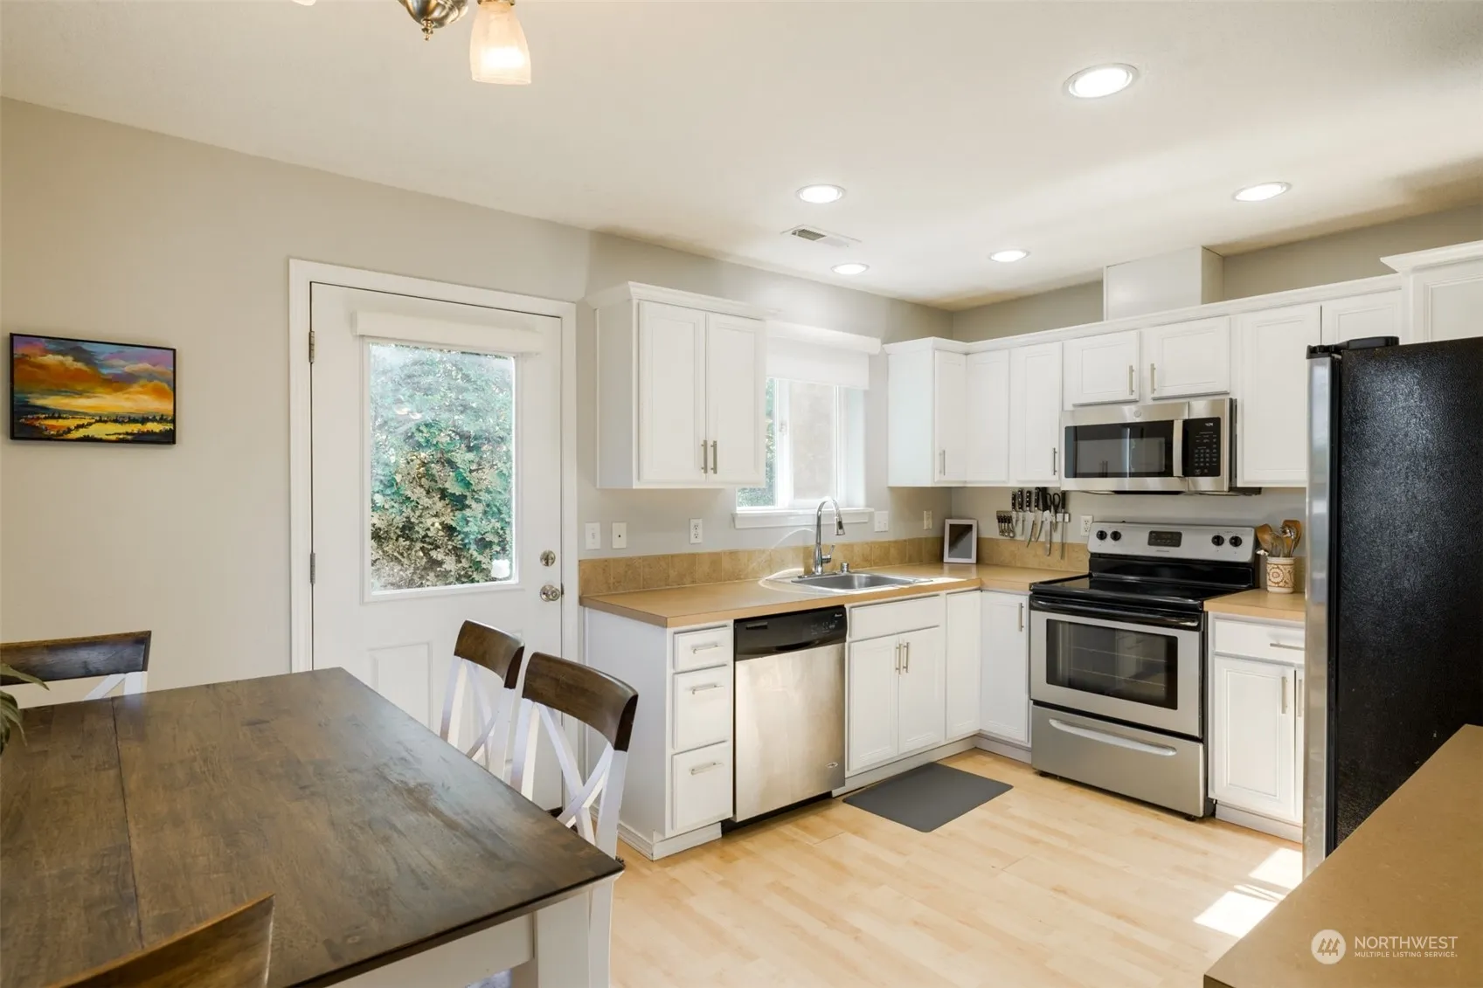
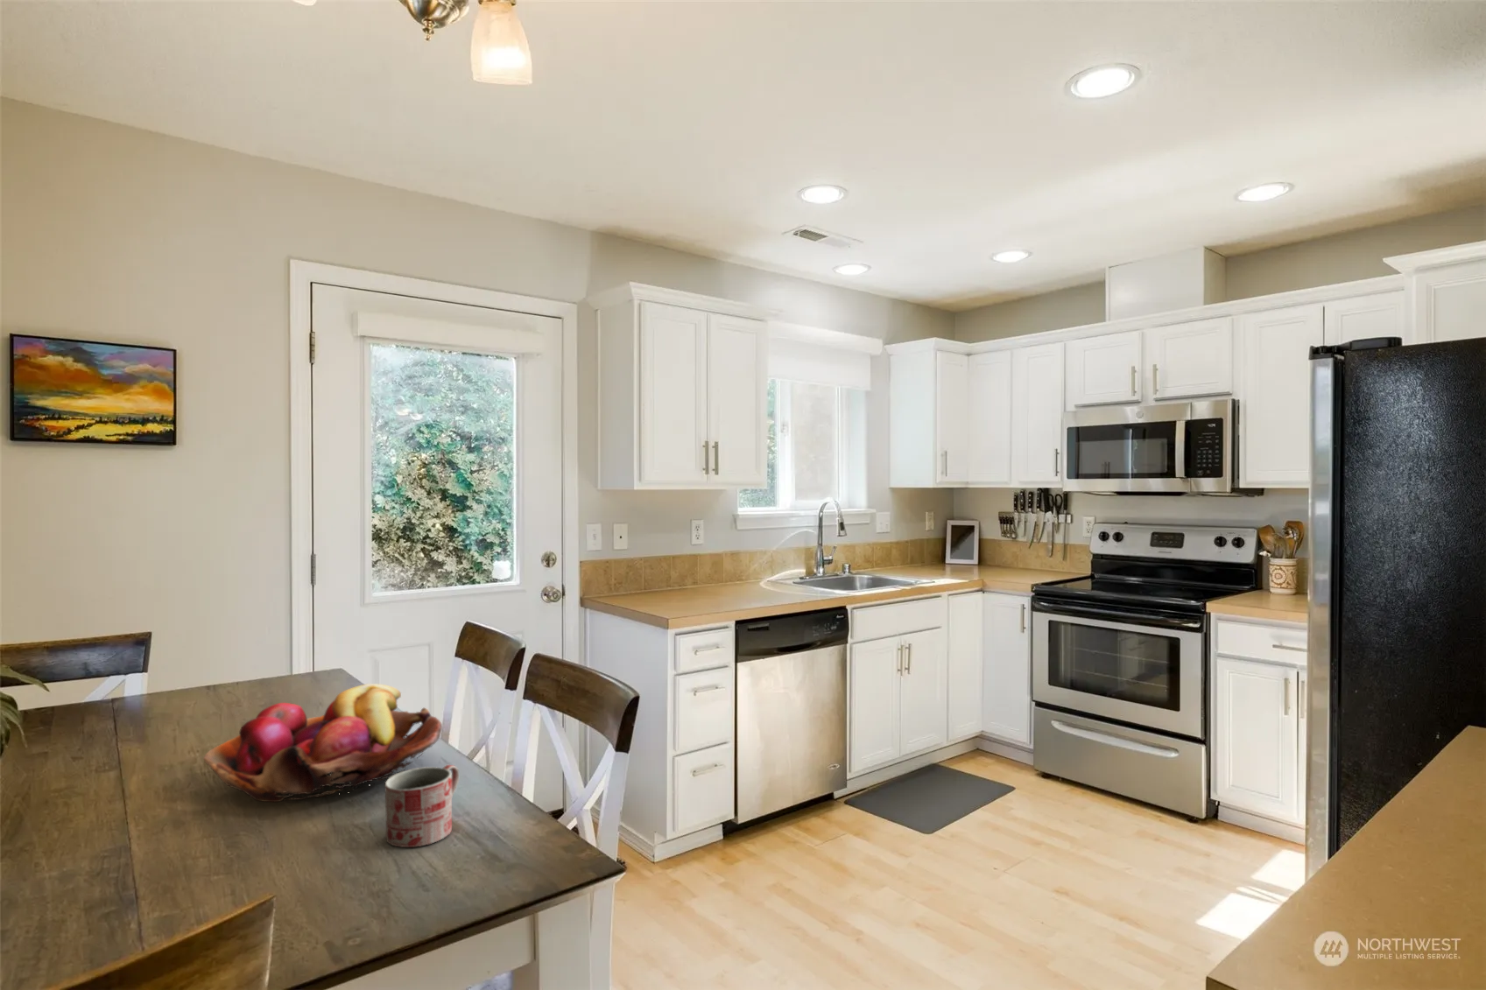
+ fruit basket (336, 735)
+ mug (429, 802)
